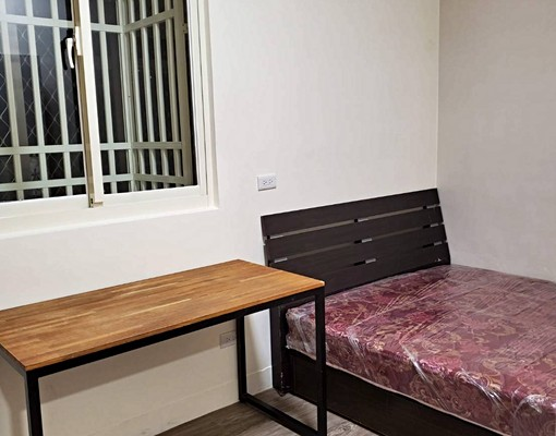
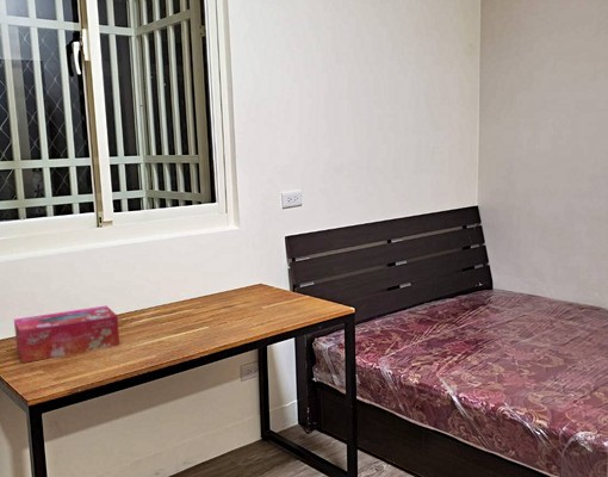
+ tissue box (67, 332)
